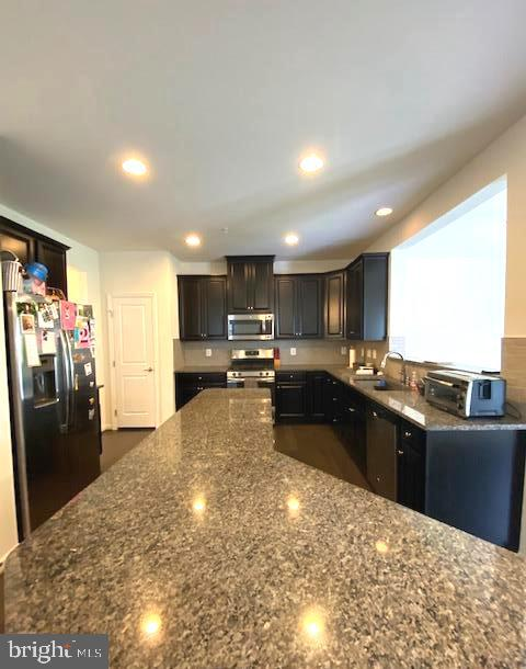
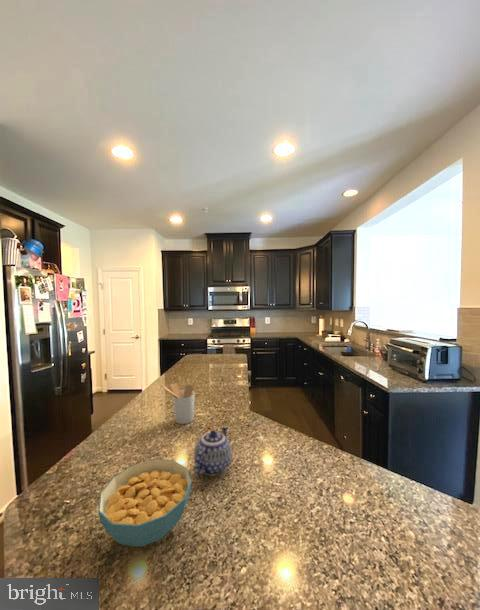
+ cereal bowl (147, 507)
+ utensil holder (179, 402)
+ teapot (213, 449)
